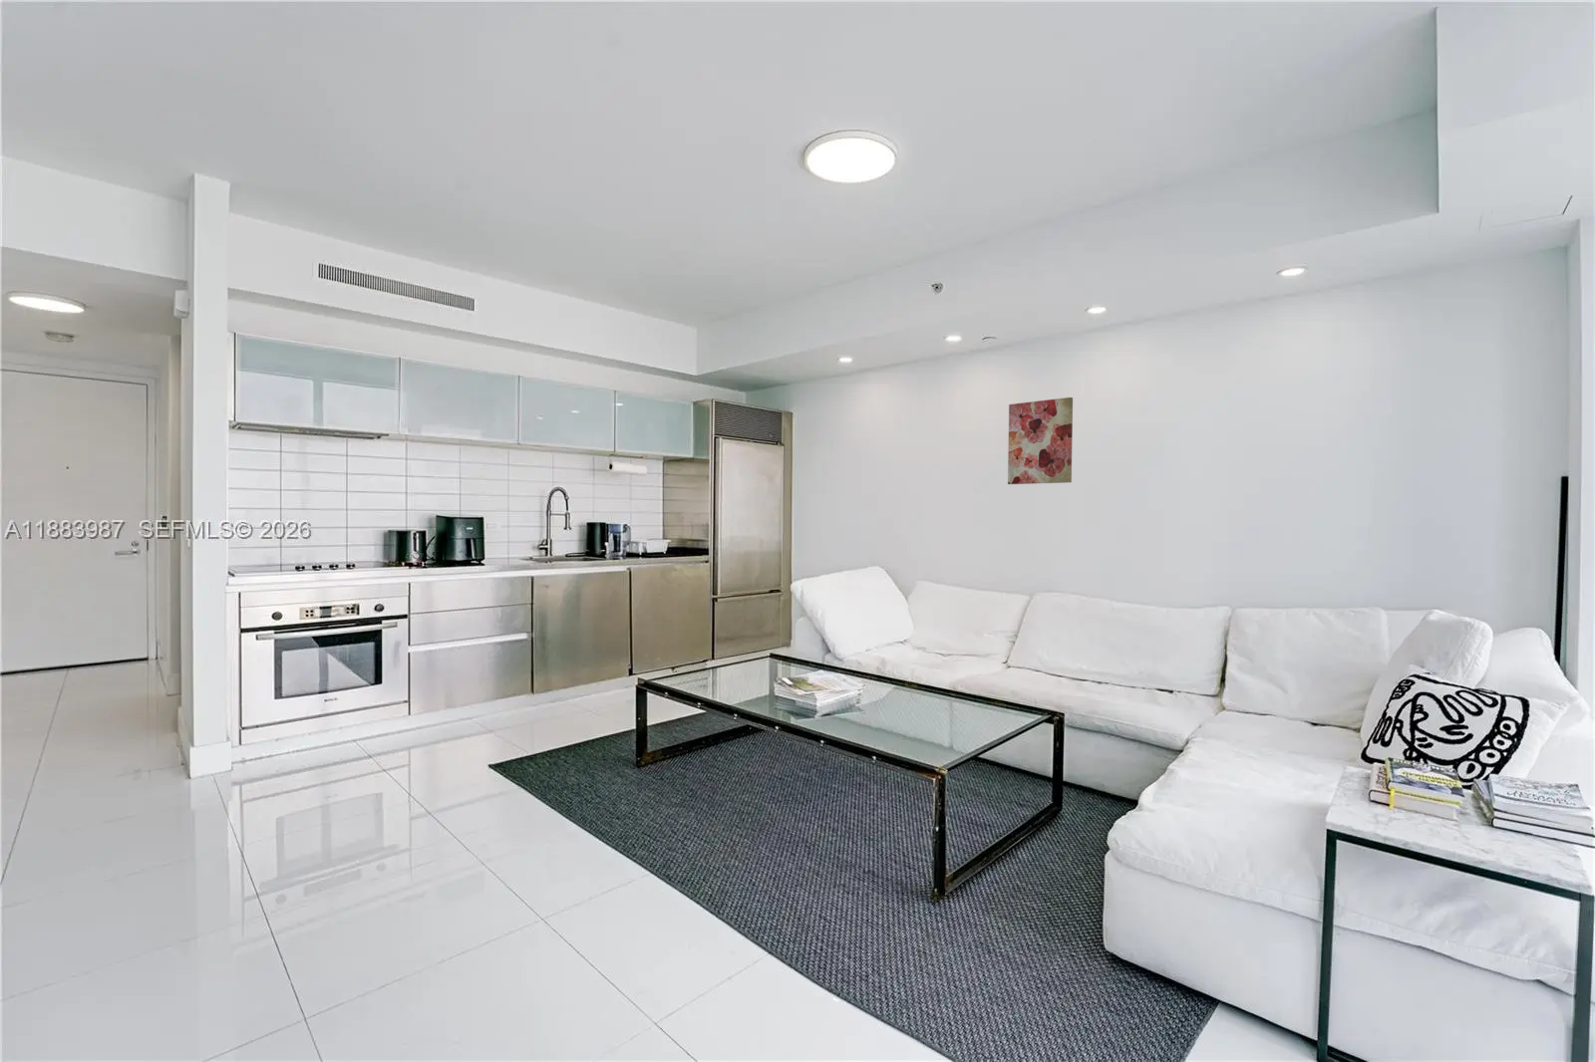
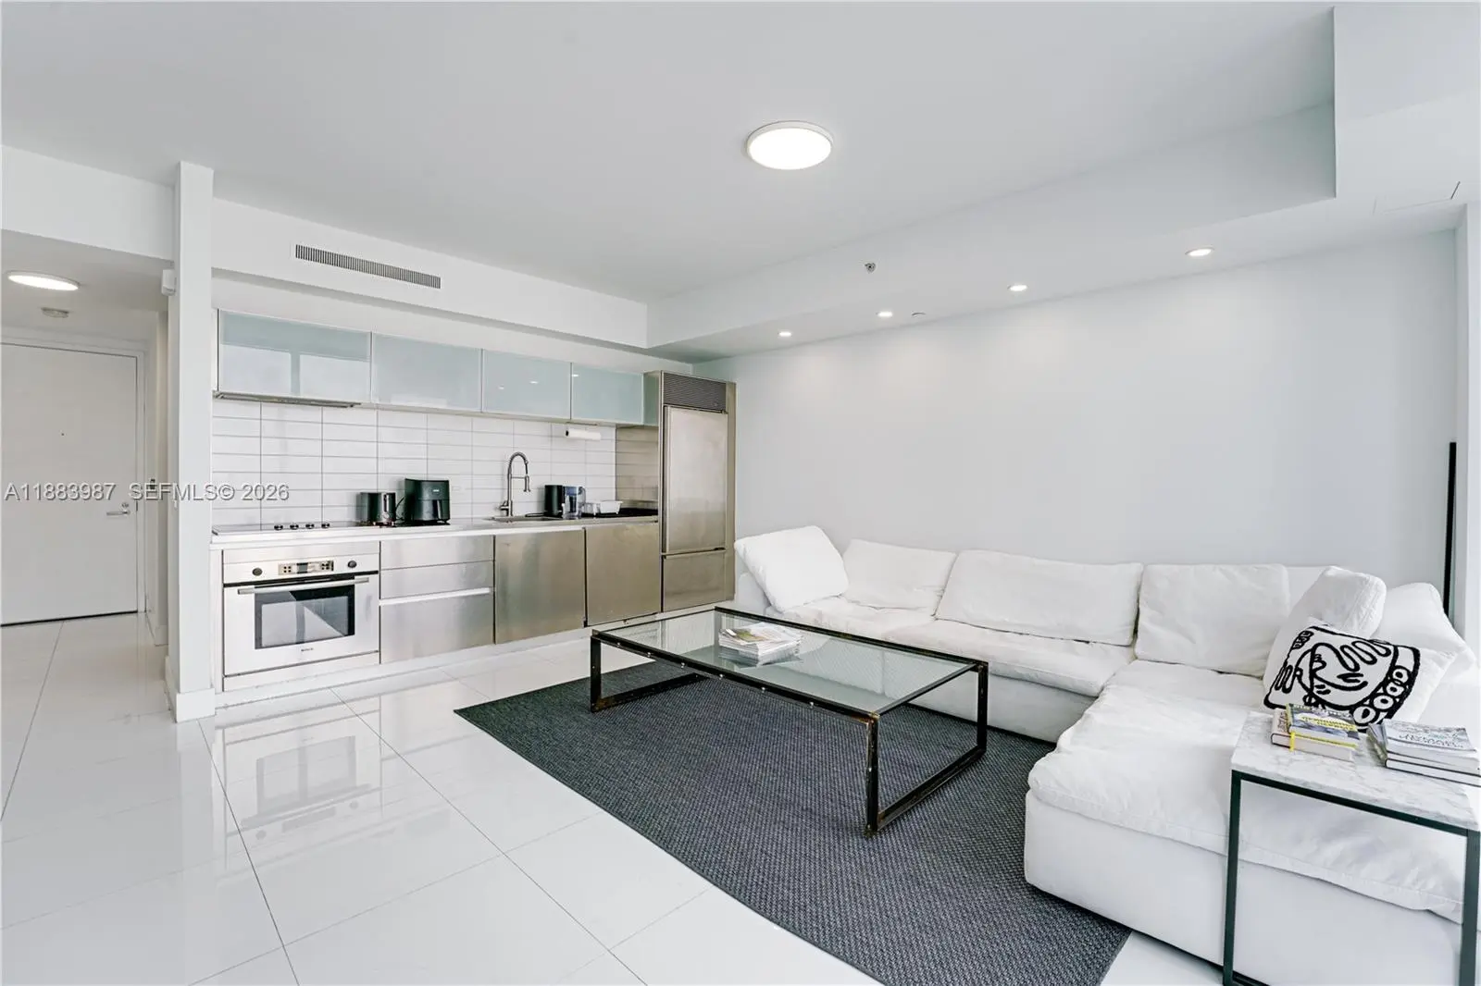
- wall art (1039, 442)
